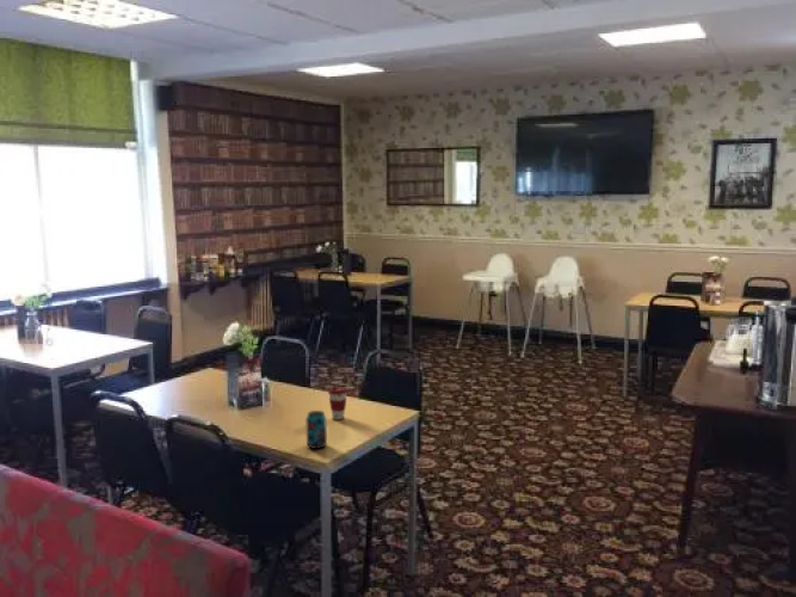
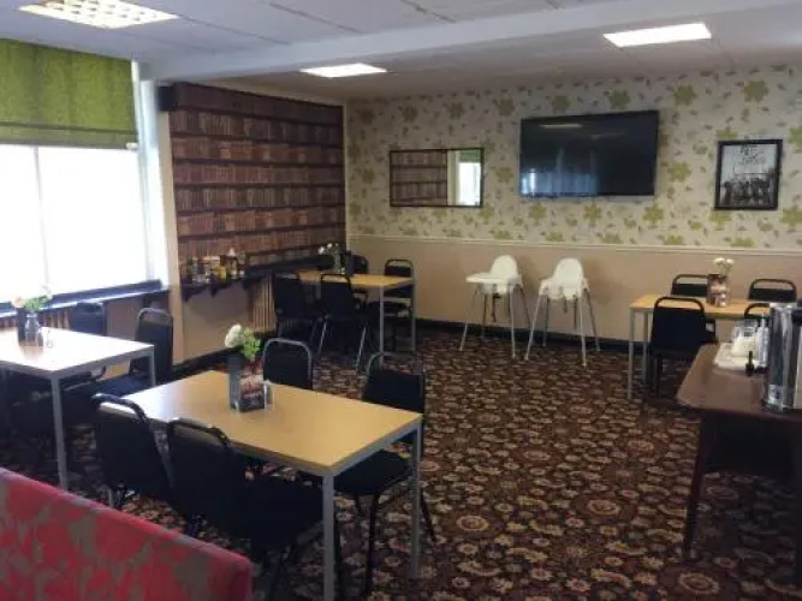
- beverage can (316, 429)
- coffee cup (338, 402)
